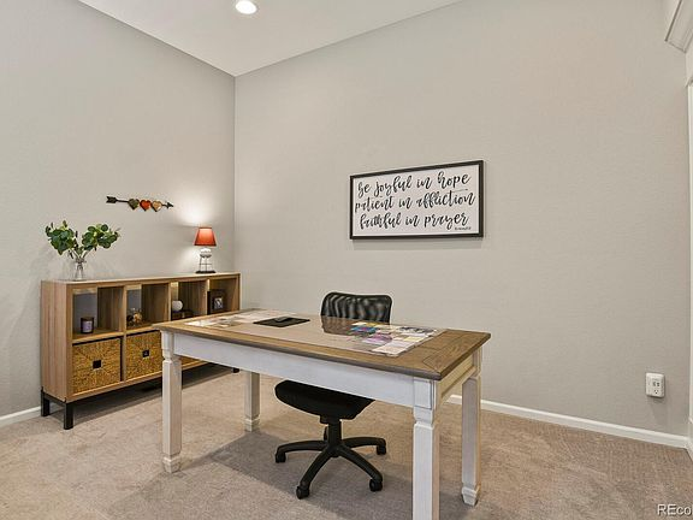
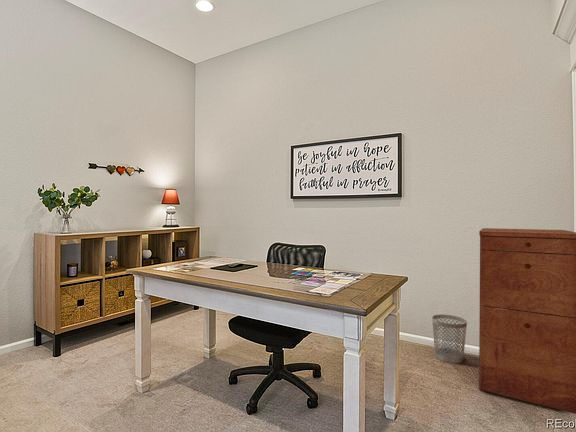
+ wastebasket (449, 338)
+ filing cabinet (523, 305)
